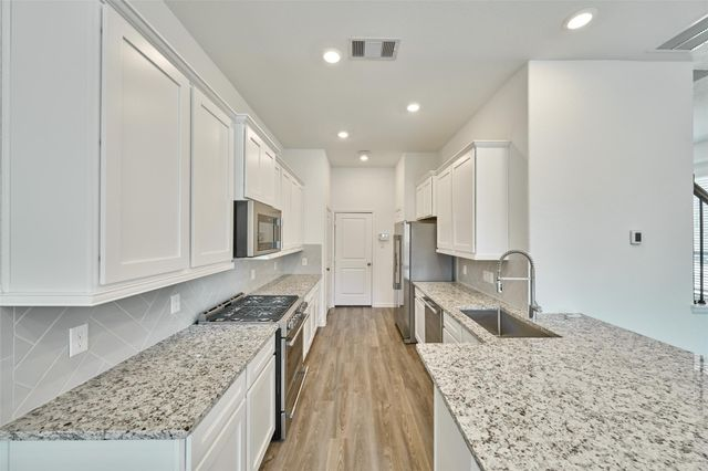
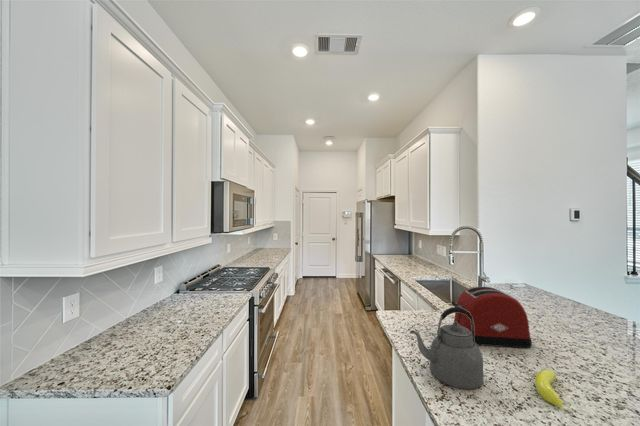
+ banana (551, 382)
+ toaster (487, 313)
+ kettle (444, 341)
